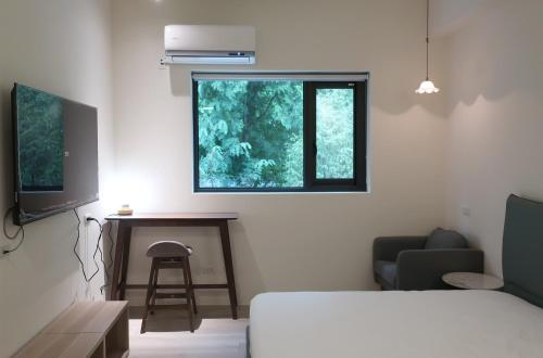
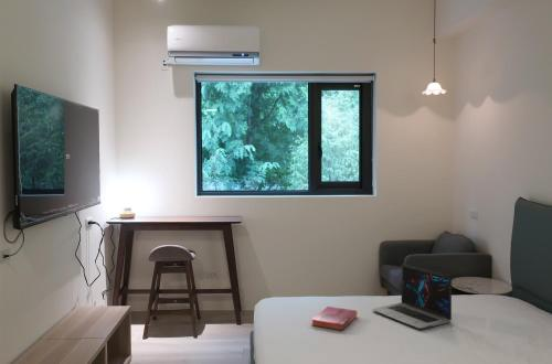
+ laptop (410, 295)
+ hardback book (335, 318)
